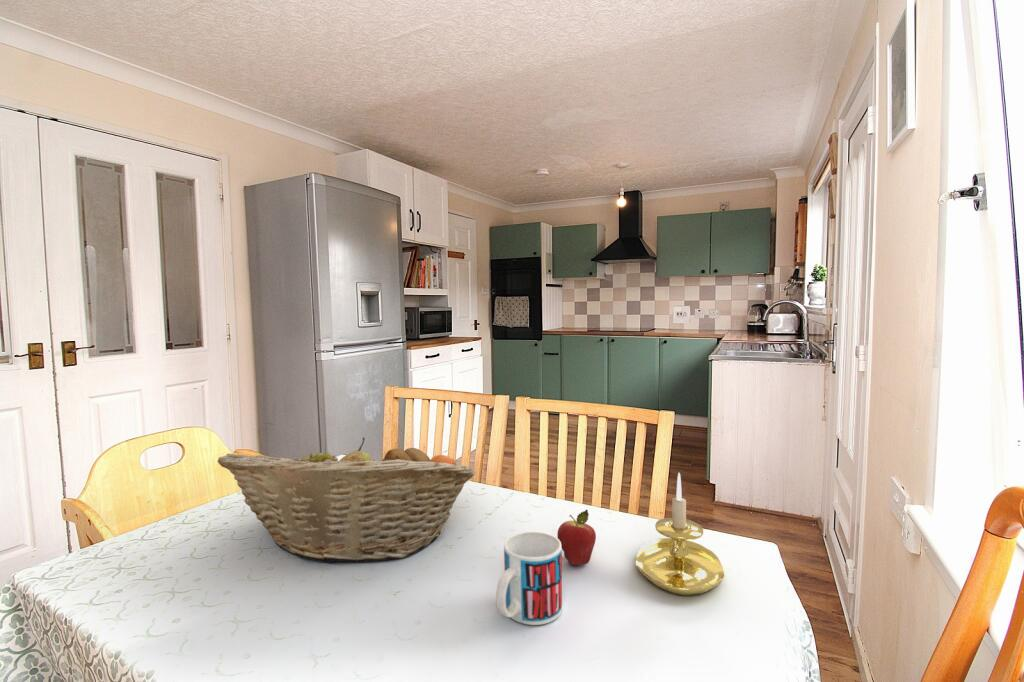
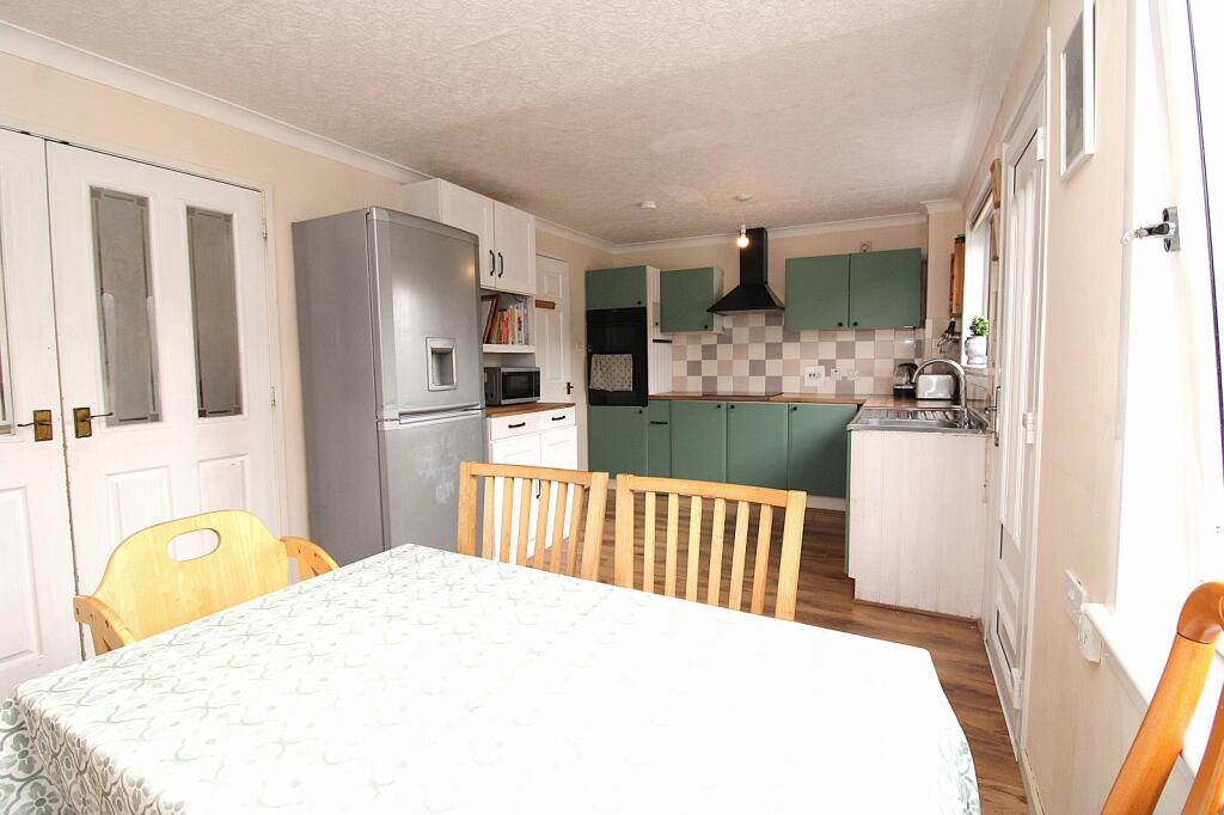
- mug (529, 581)
- candle holder (678, 519)
- fruit basket (352, 484)
- fruit (577, 534)
